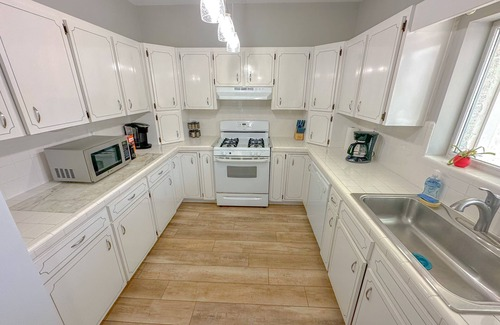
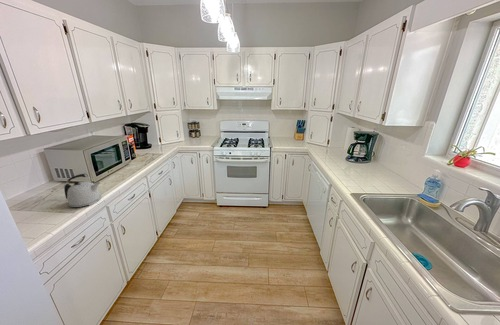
+ kettle (82, 187)
